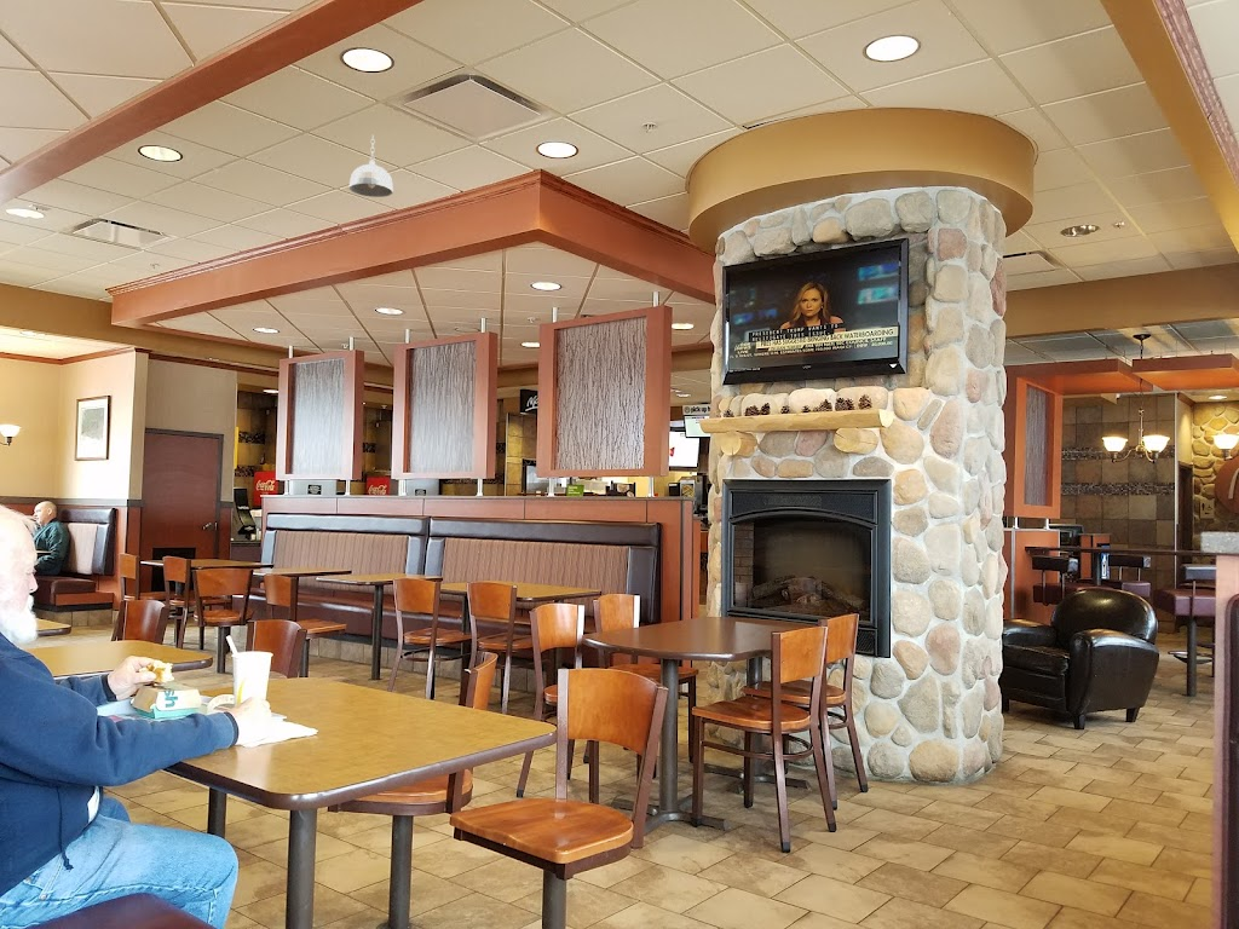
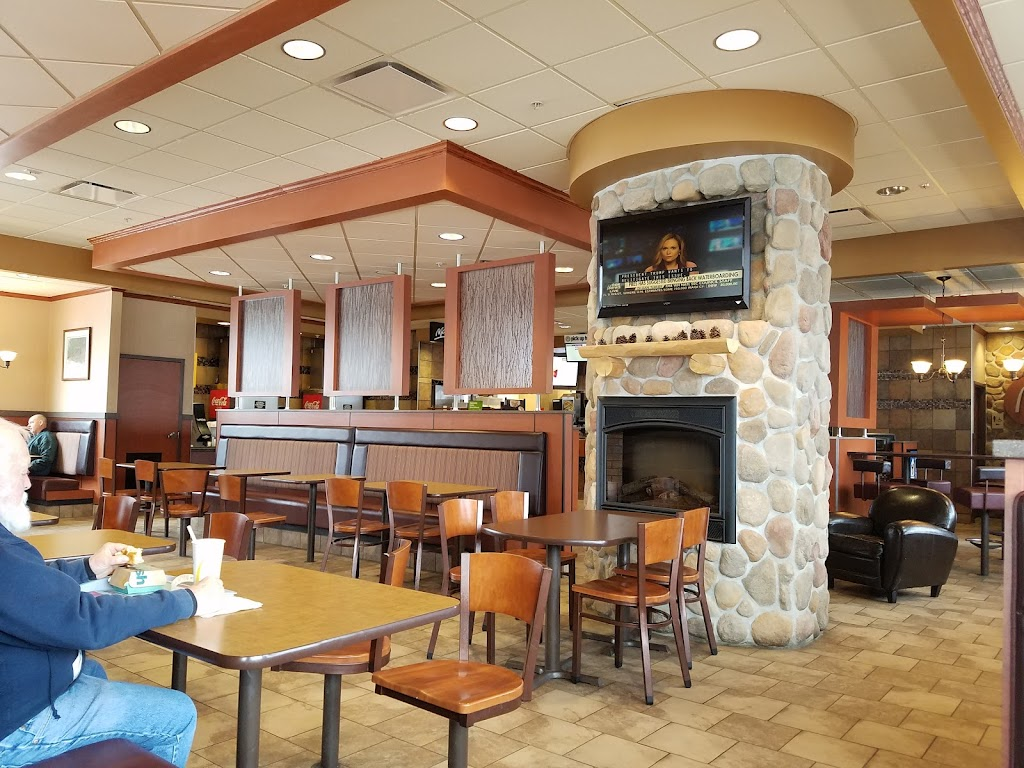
- pendant light (371, 162)
